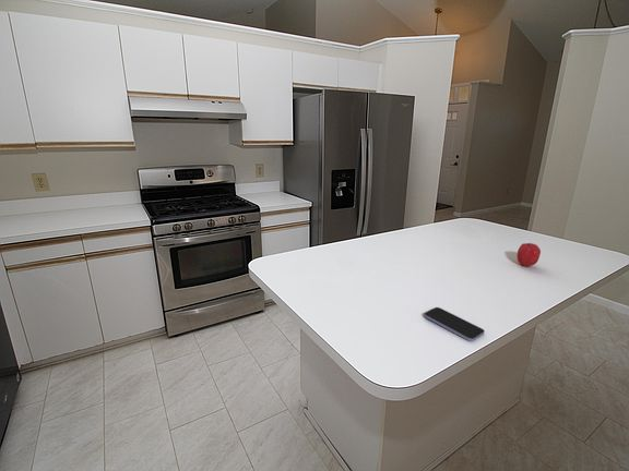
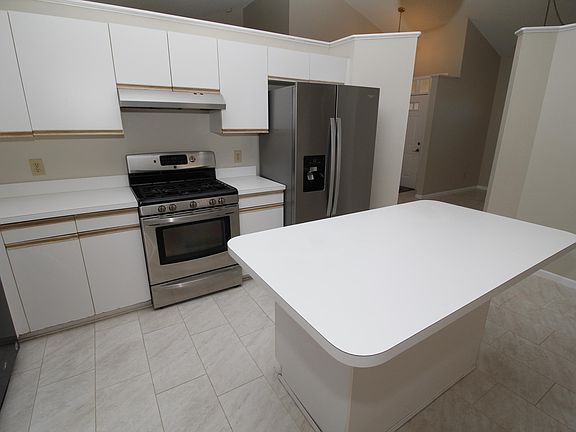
- smartphone (452, 323)
- fruit (527, 253)
